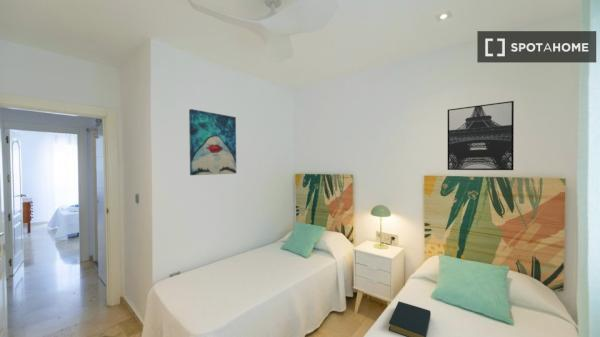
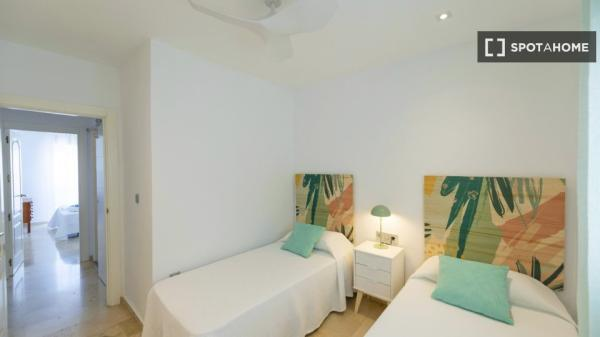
- wall art (478, 138)
- hardback book (410, 320)
- wall art (214, 144)
